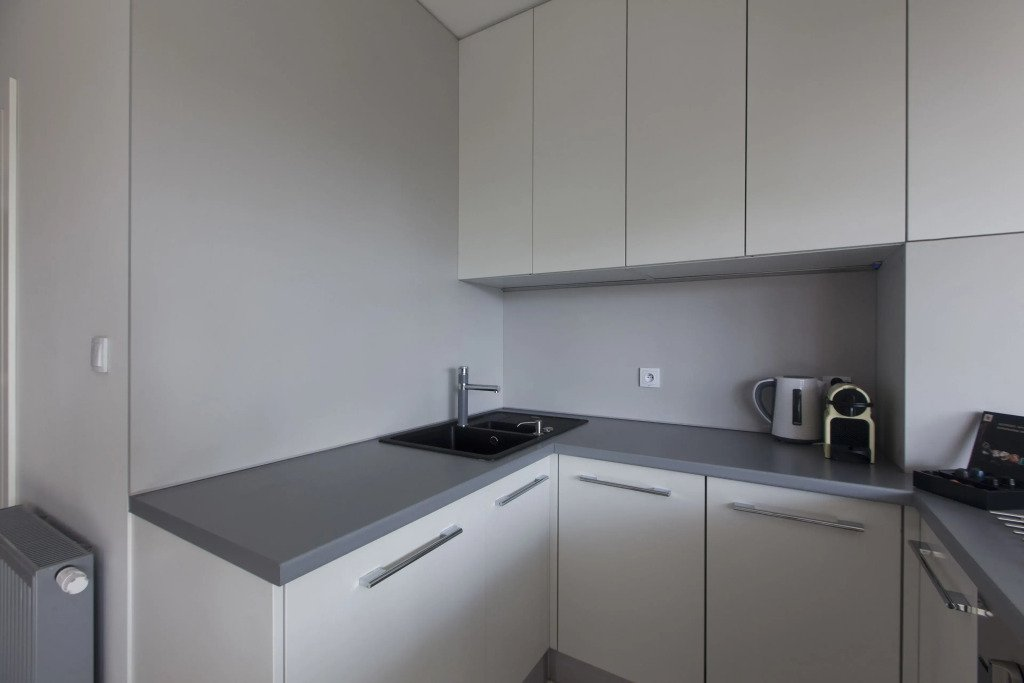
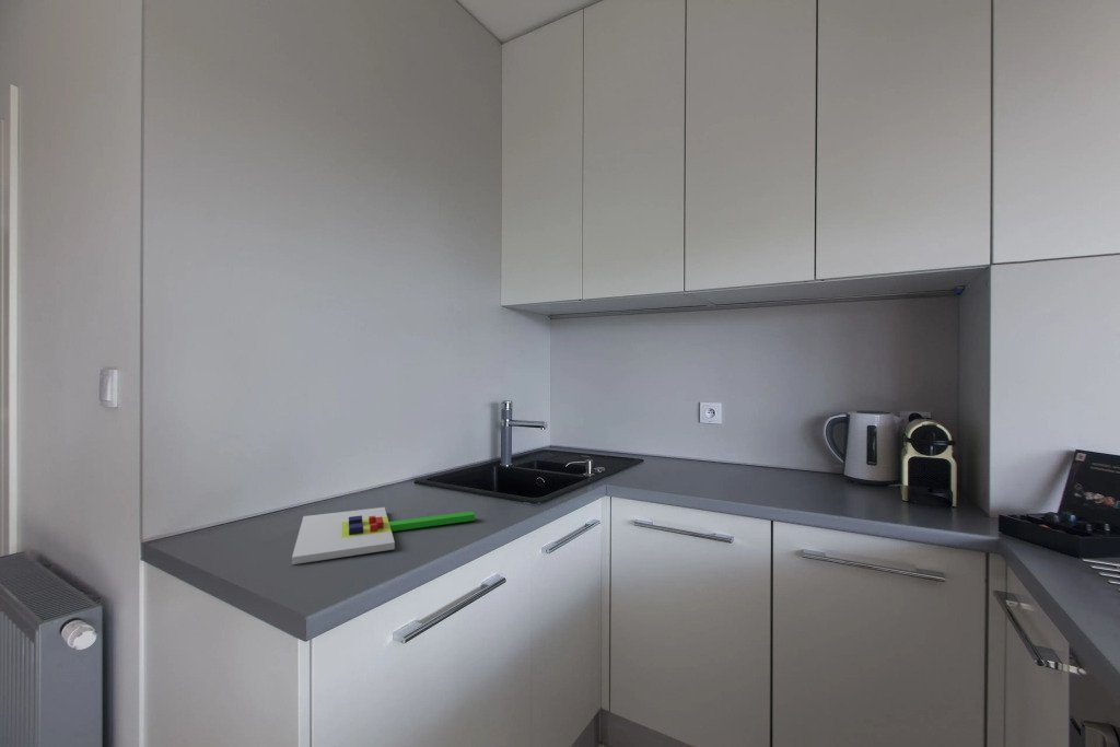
+ chopping board (392, 522)
